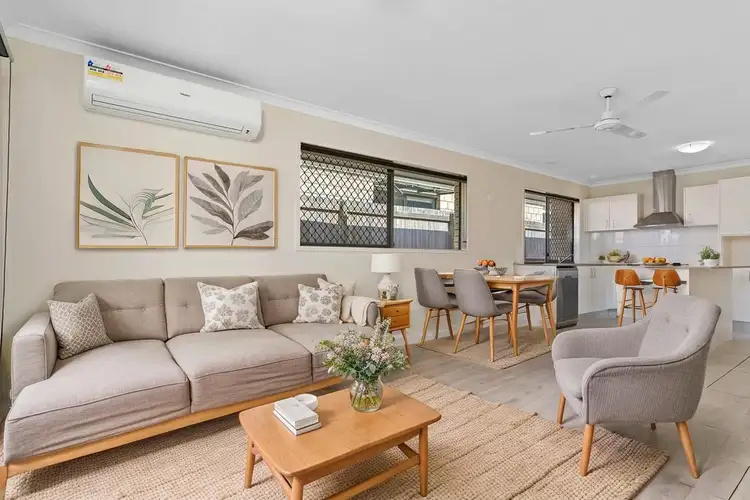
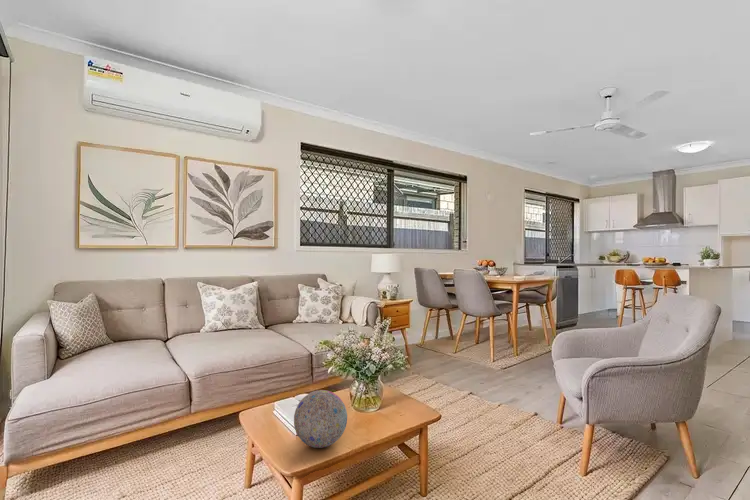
+ decorative ball (320, 418)
